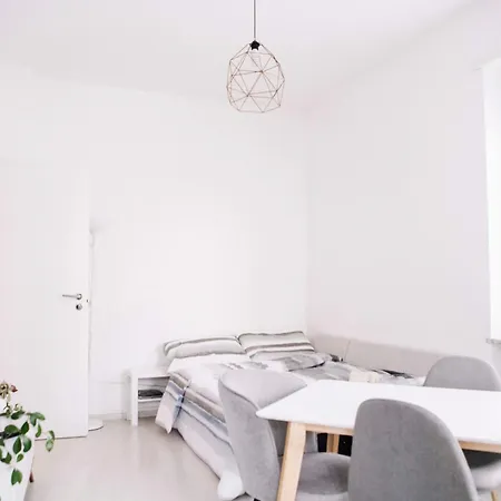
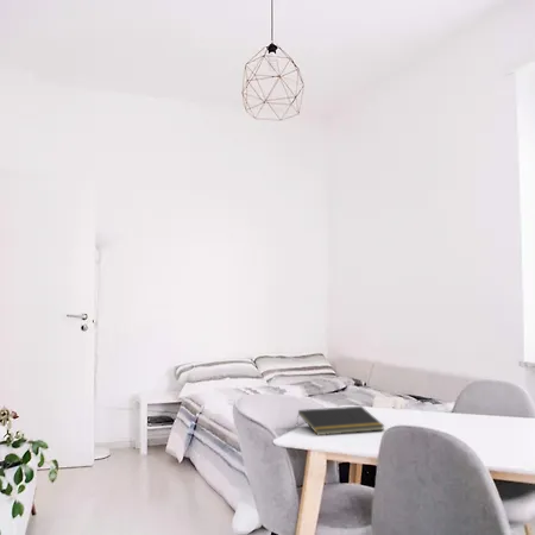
+ notepad (340, 420)
